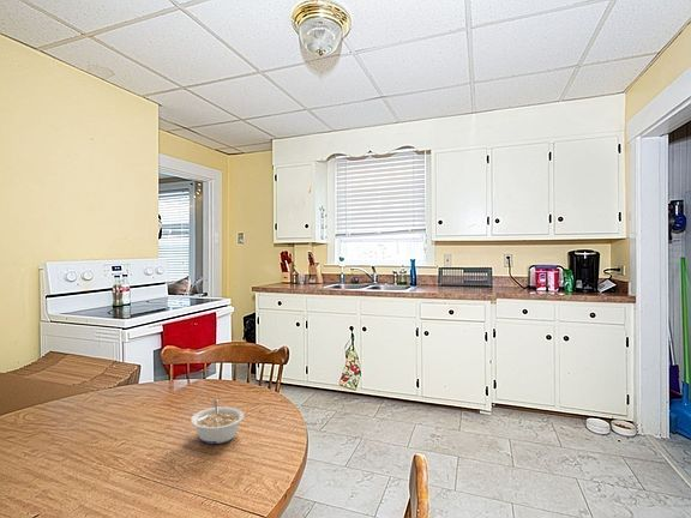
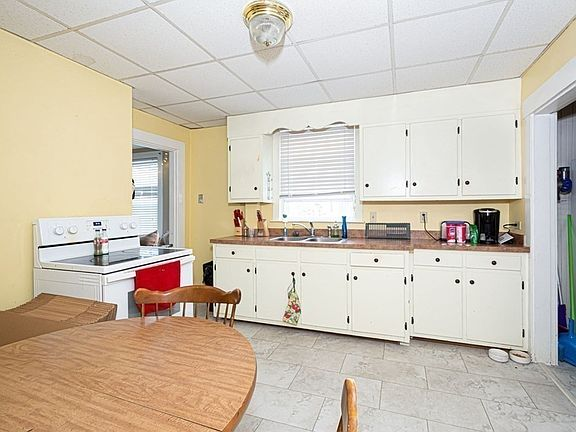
- legume (216, 423)
